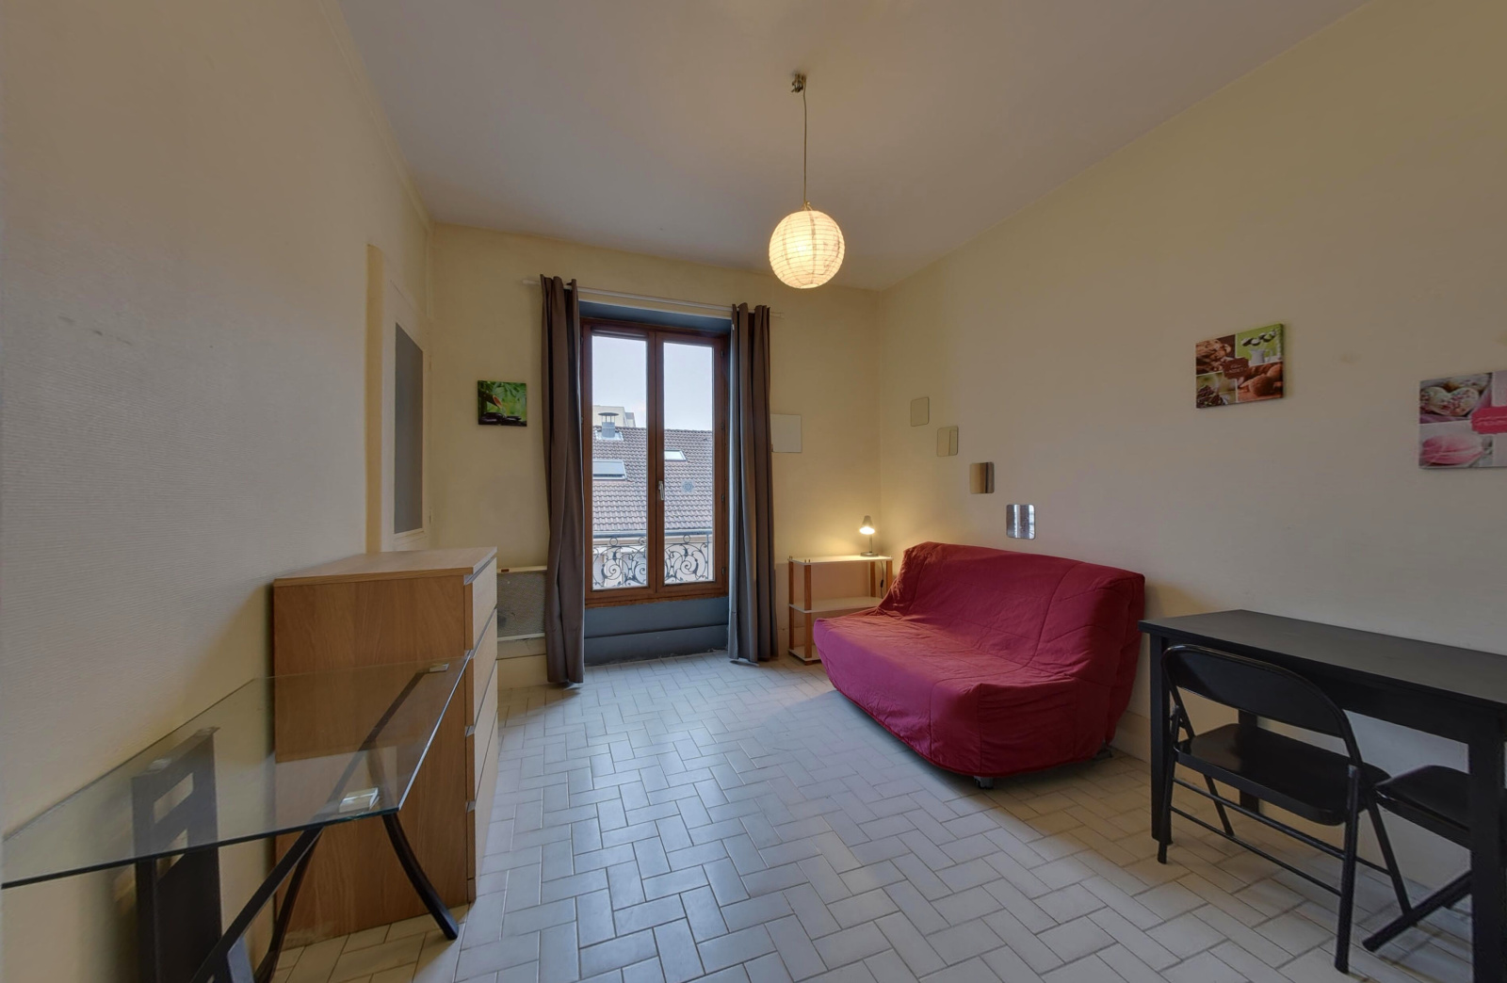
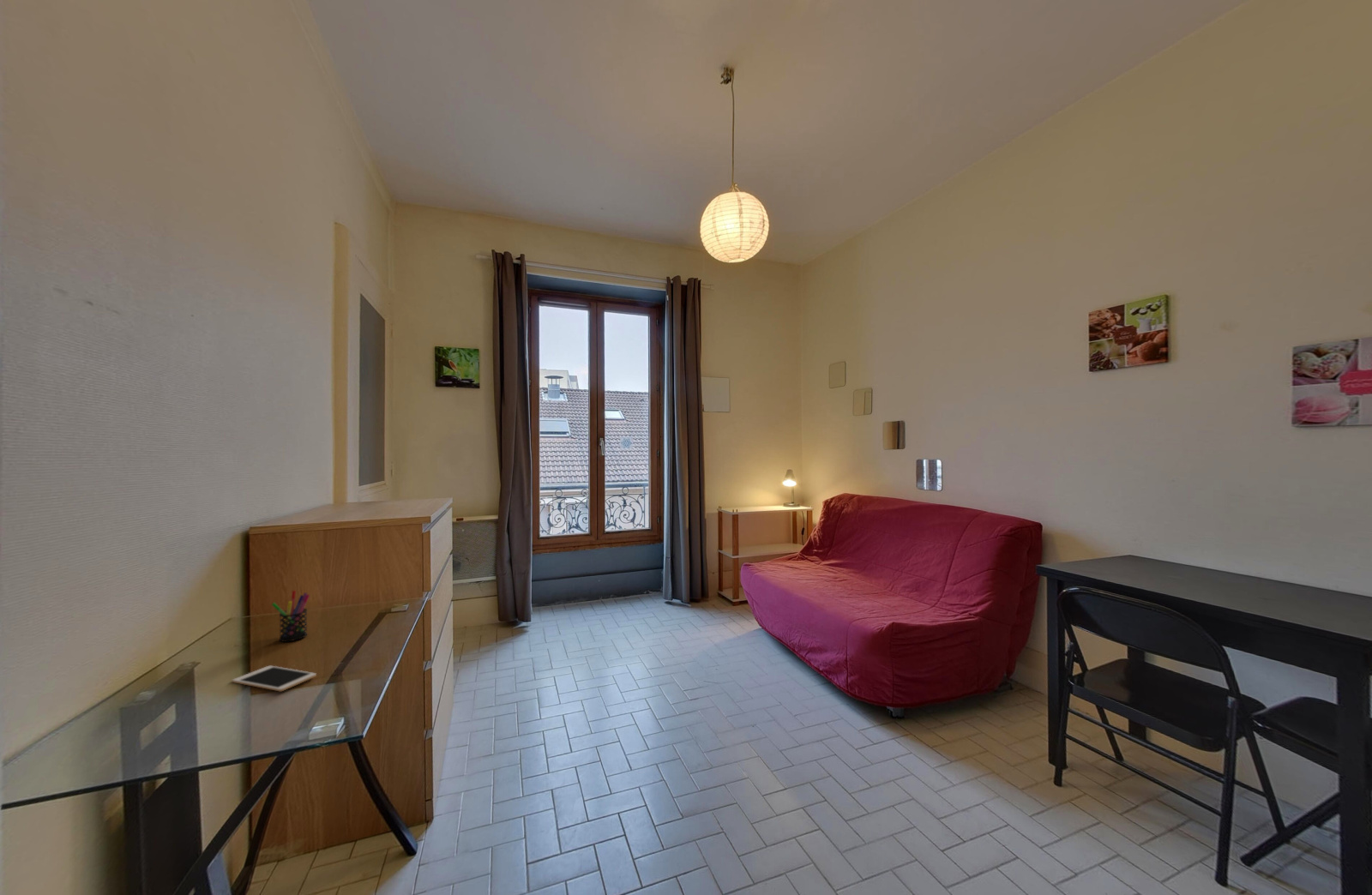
+ cell phone (274, 677)
+ pen holder (290, 615)
